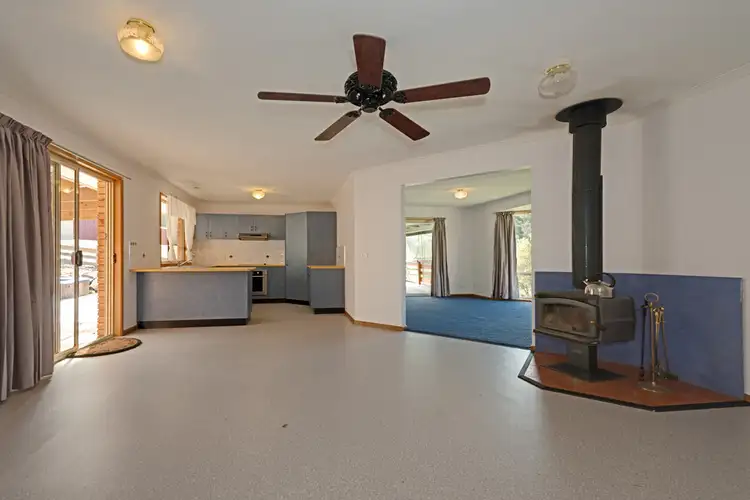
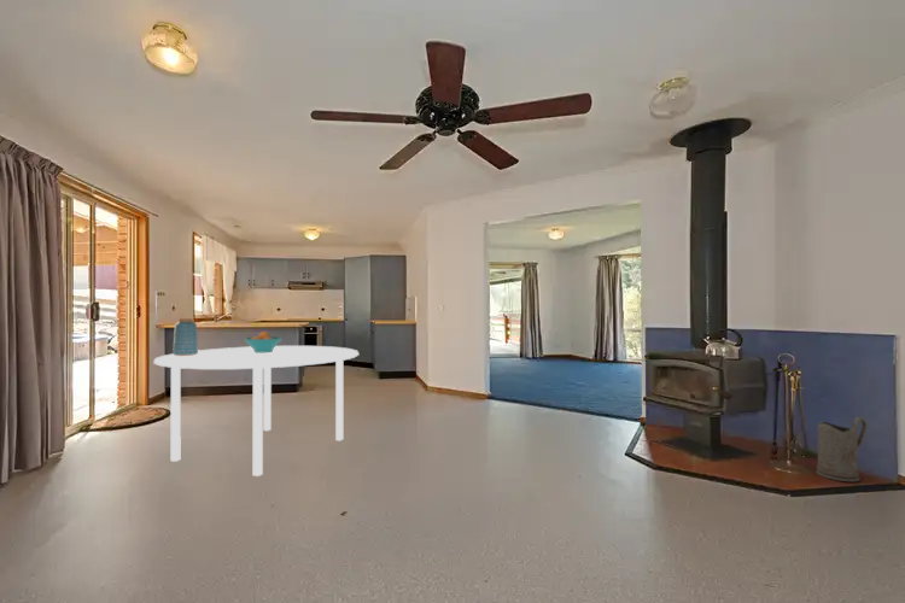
+ dining table (264, 402)
+ jug (843, 446)
+ fruit bowl (263, 341)
+ vase (185, 336)
